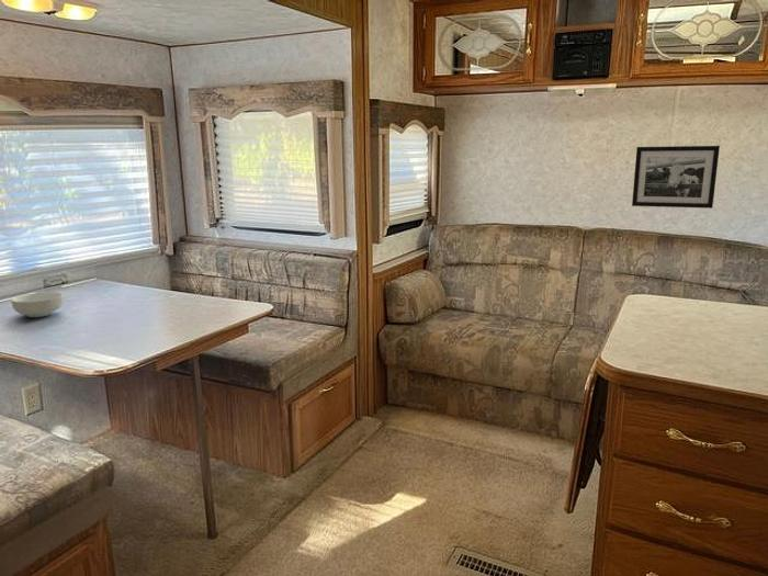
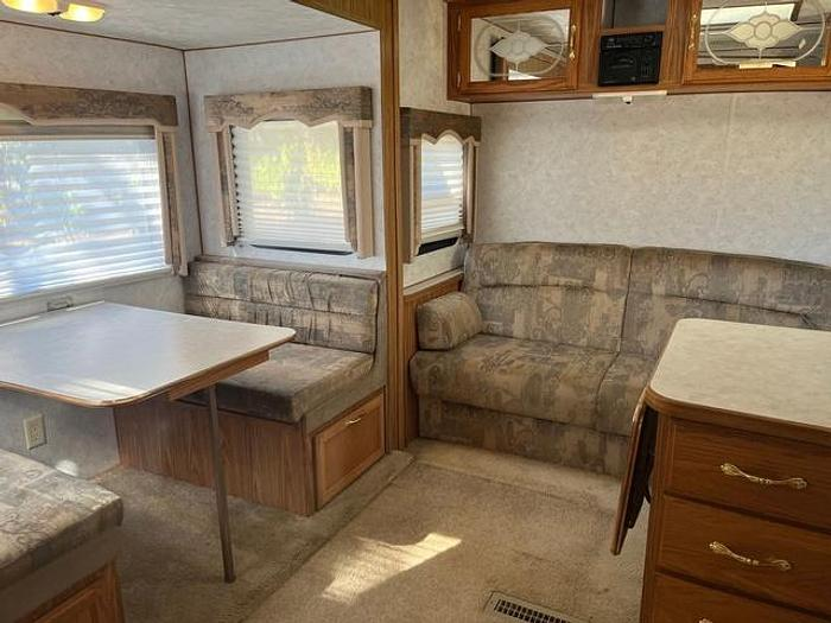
- cereal bowl (38, 305)
- picture frame (674, 177)
